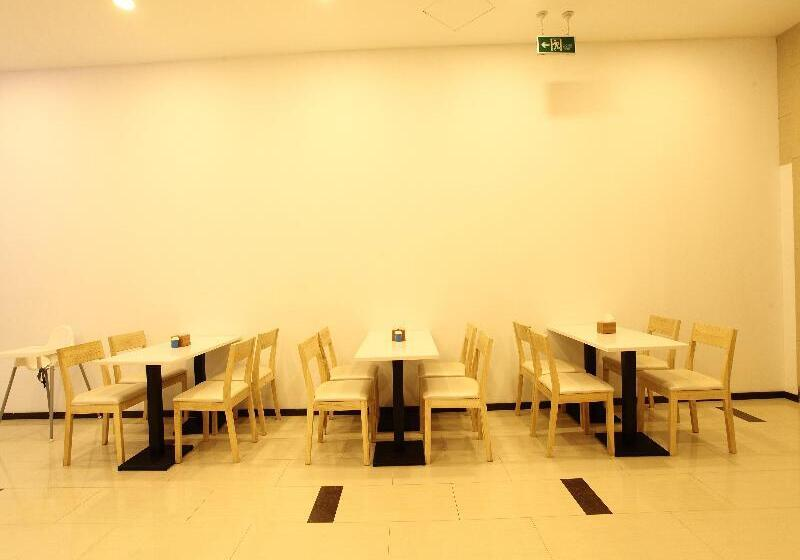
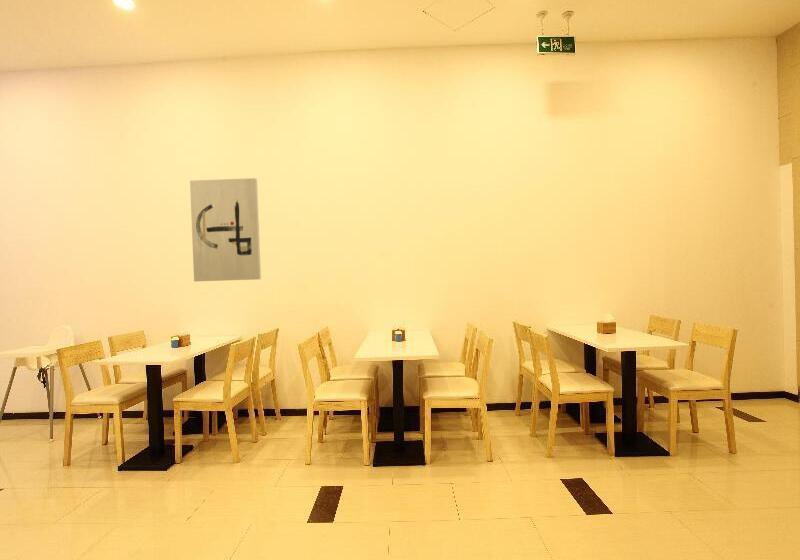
+ wall art (225, 230)
